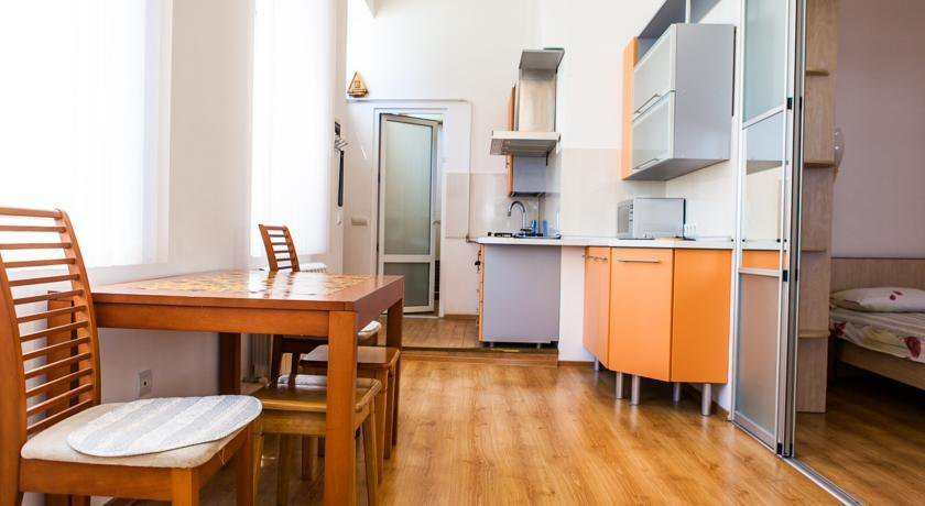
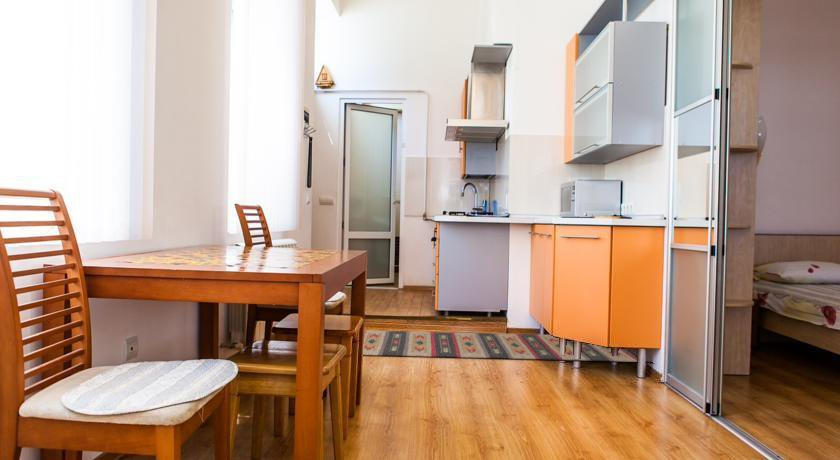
+ rug (488, 344)
